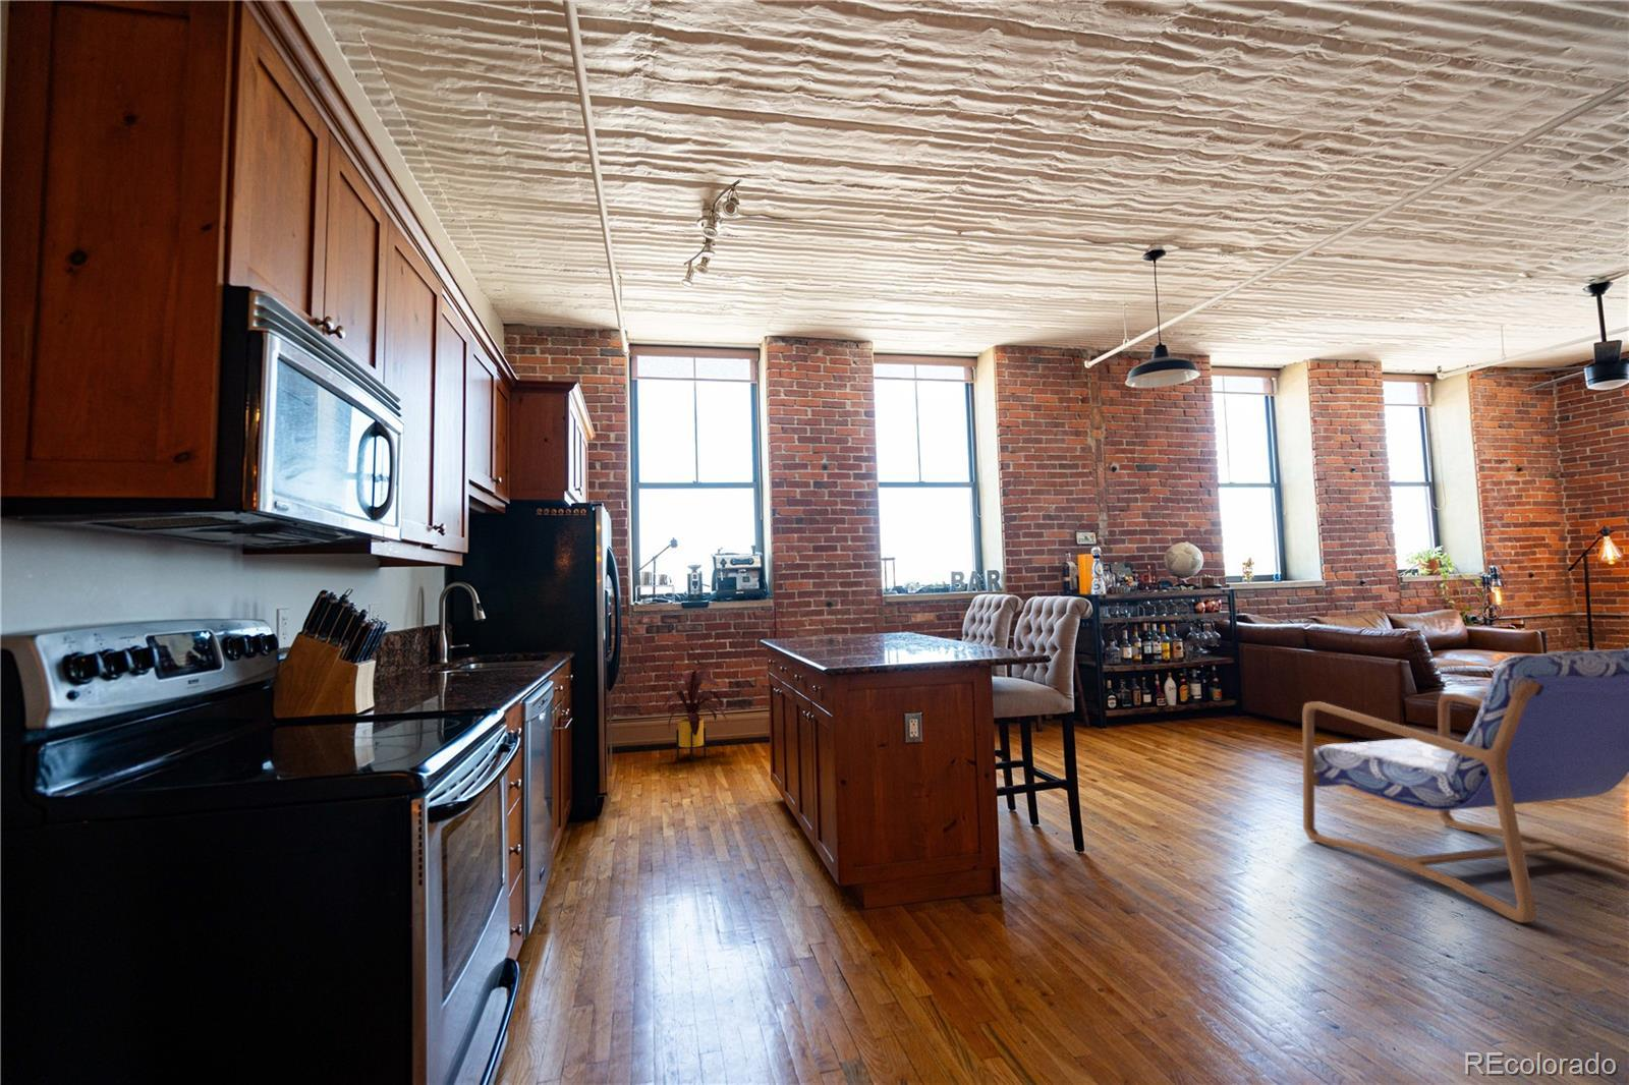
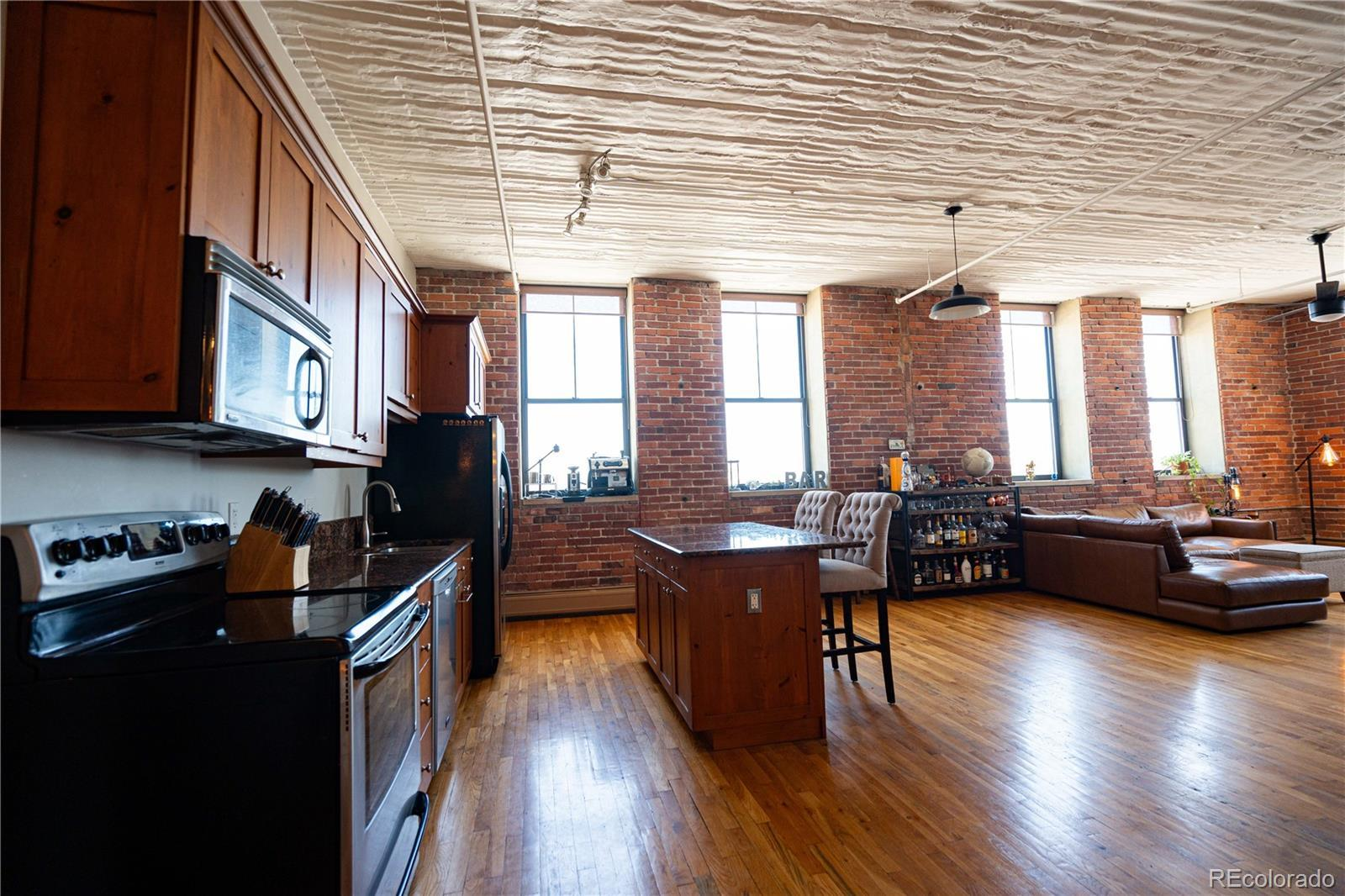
- house plant (688, 712)
- armchair (1475, 754)
